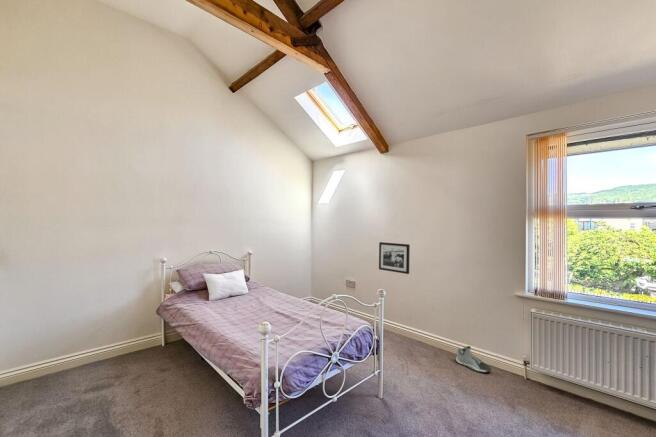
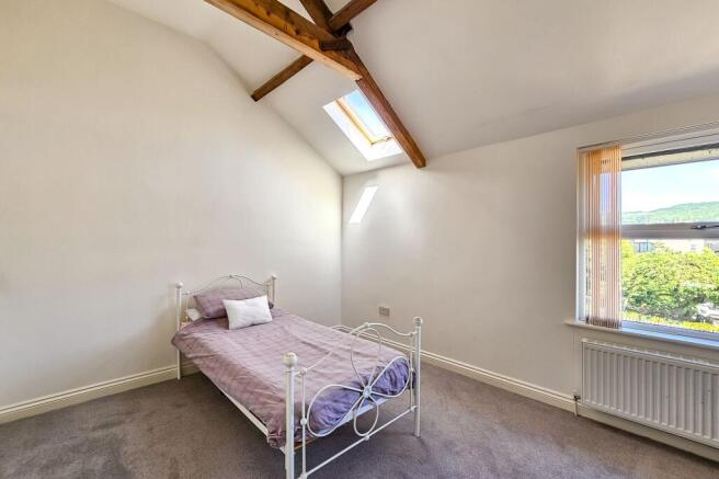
- picture frame (393, 257)
- sneaker (472, 357)
